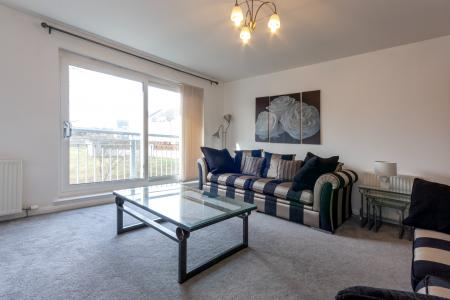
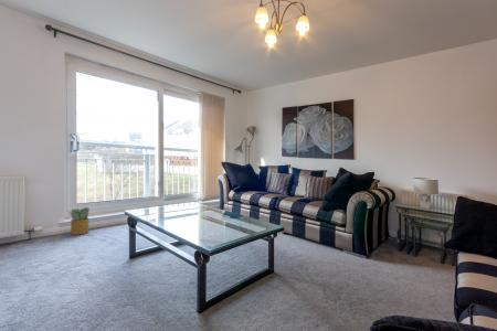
+ potted plant (78, 221)
